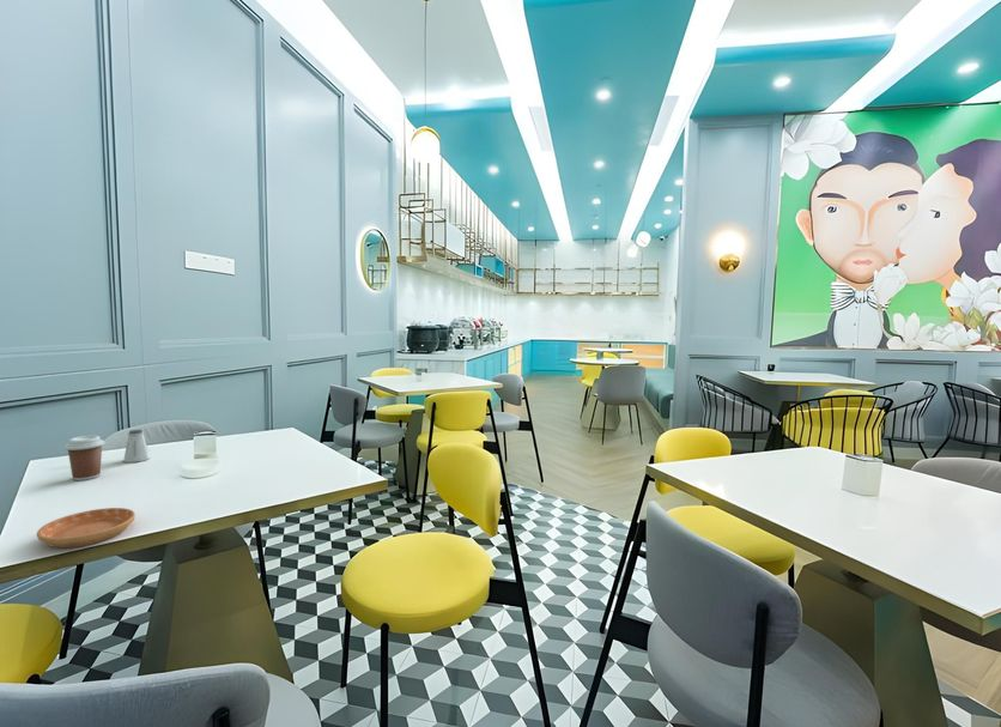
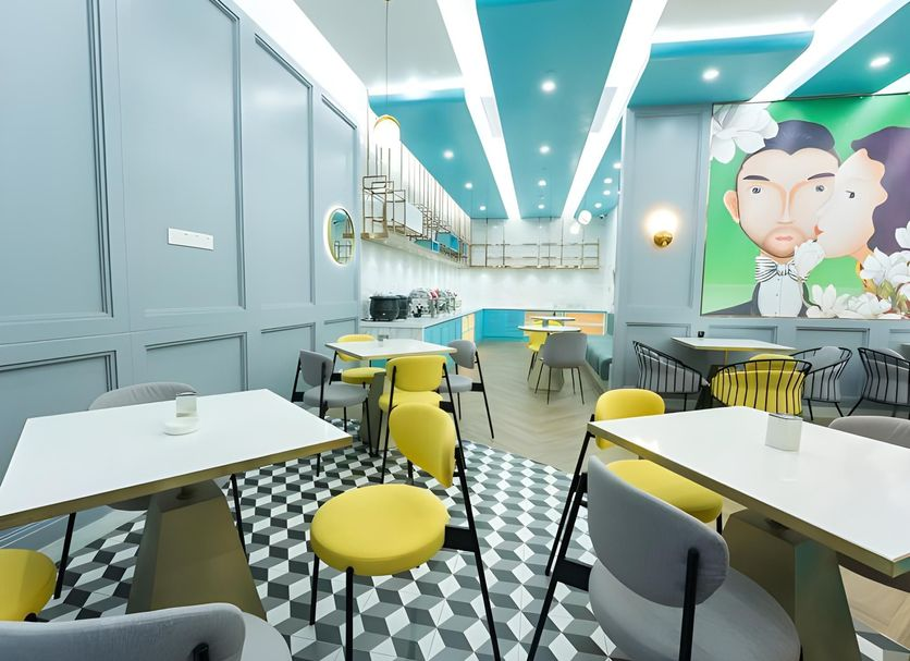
- saltshaker (135, 444)
- coffee cup (85, 458)
- saucer (89, 527)
